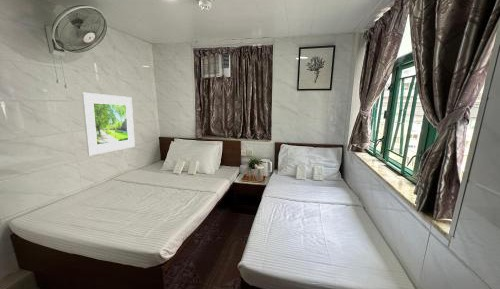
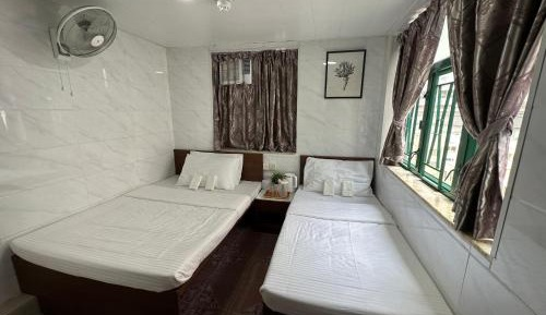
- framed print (112, 123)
